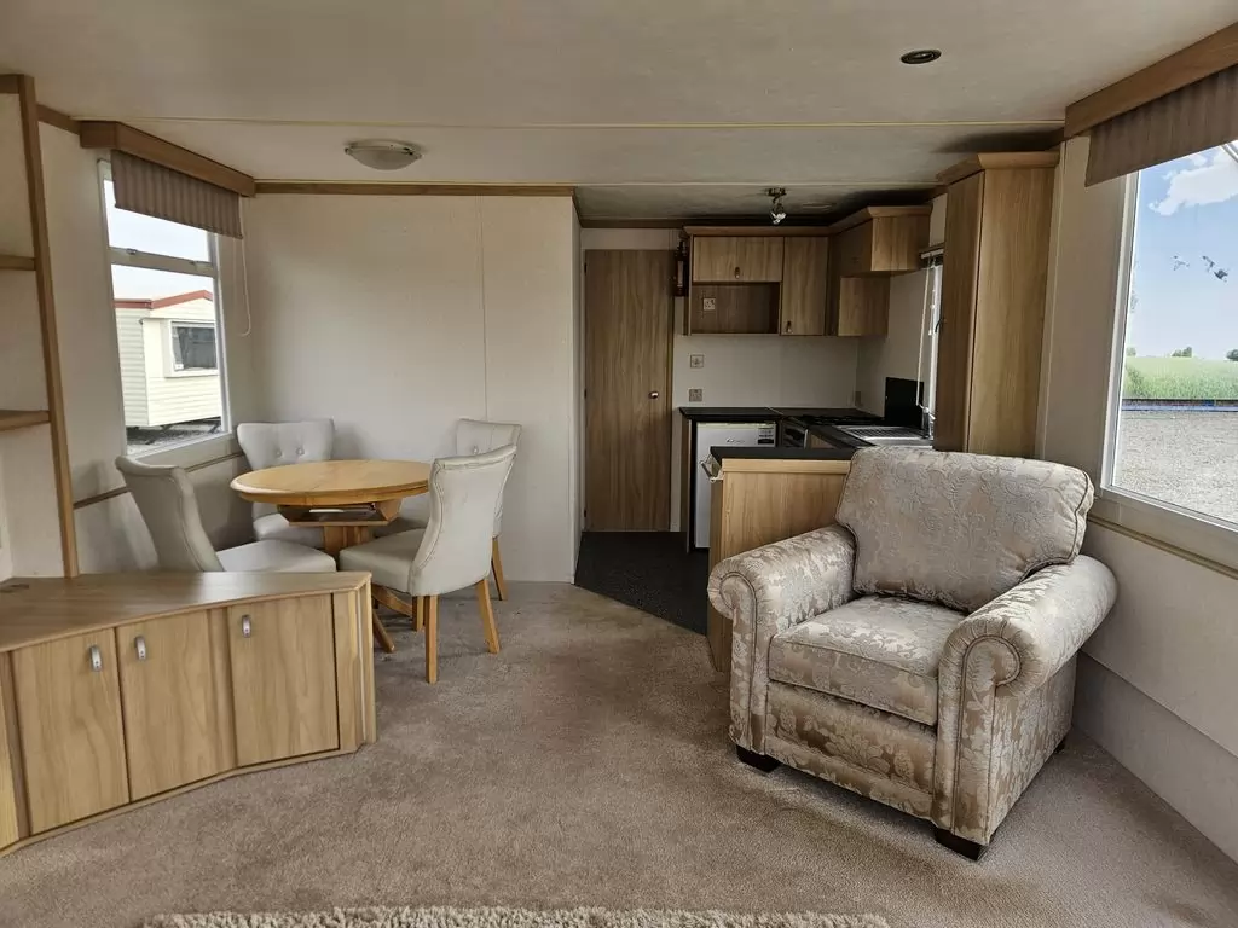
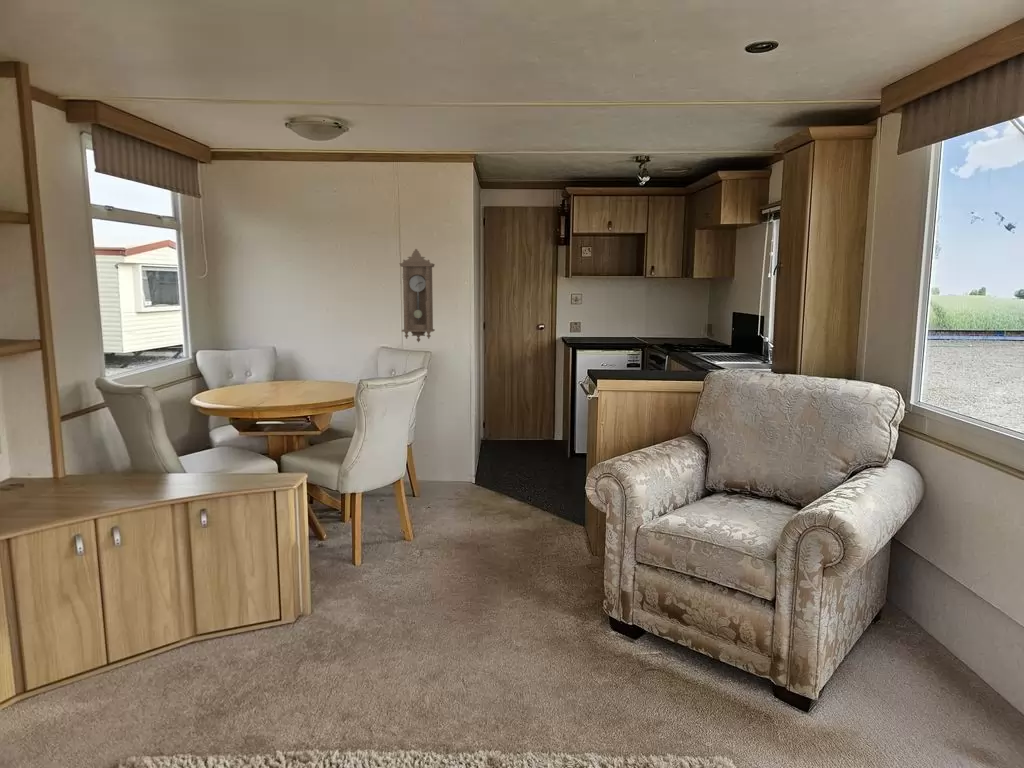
+ pendulum clock (417, 296)
